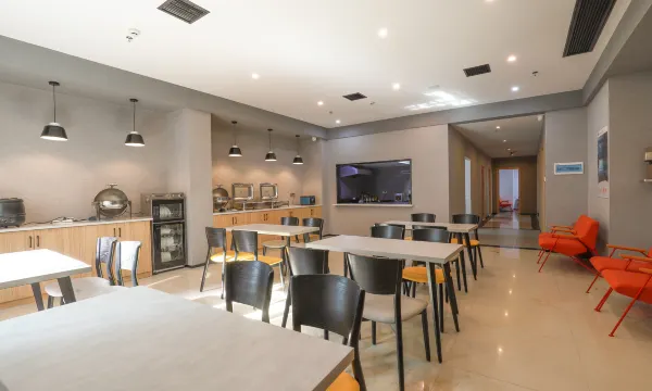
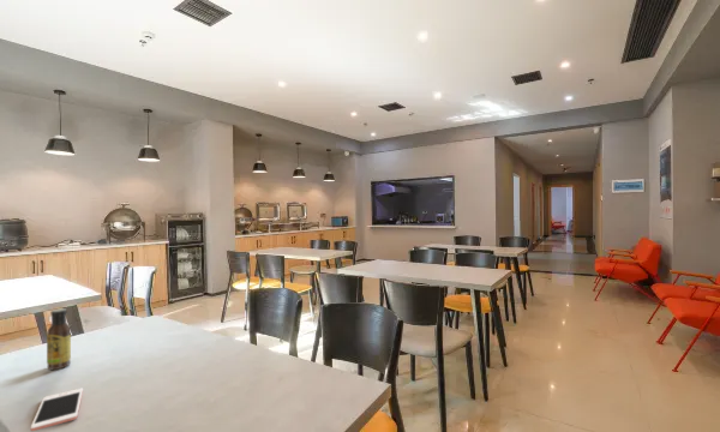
+ cell phone (59, 407)
+ sauce bottle (58, 337)
